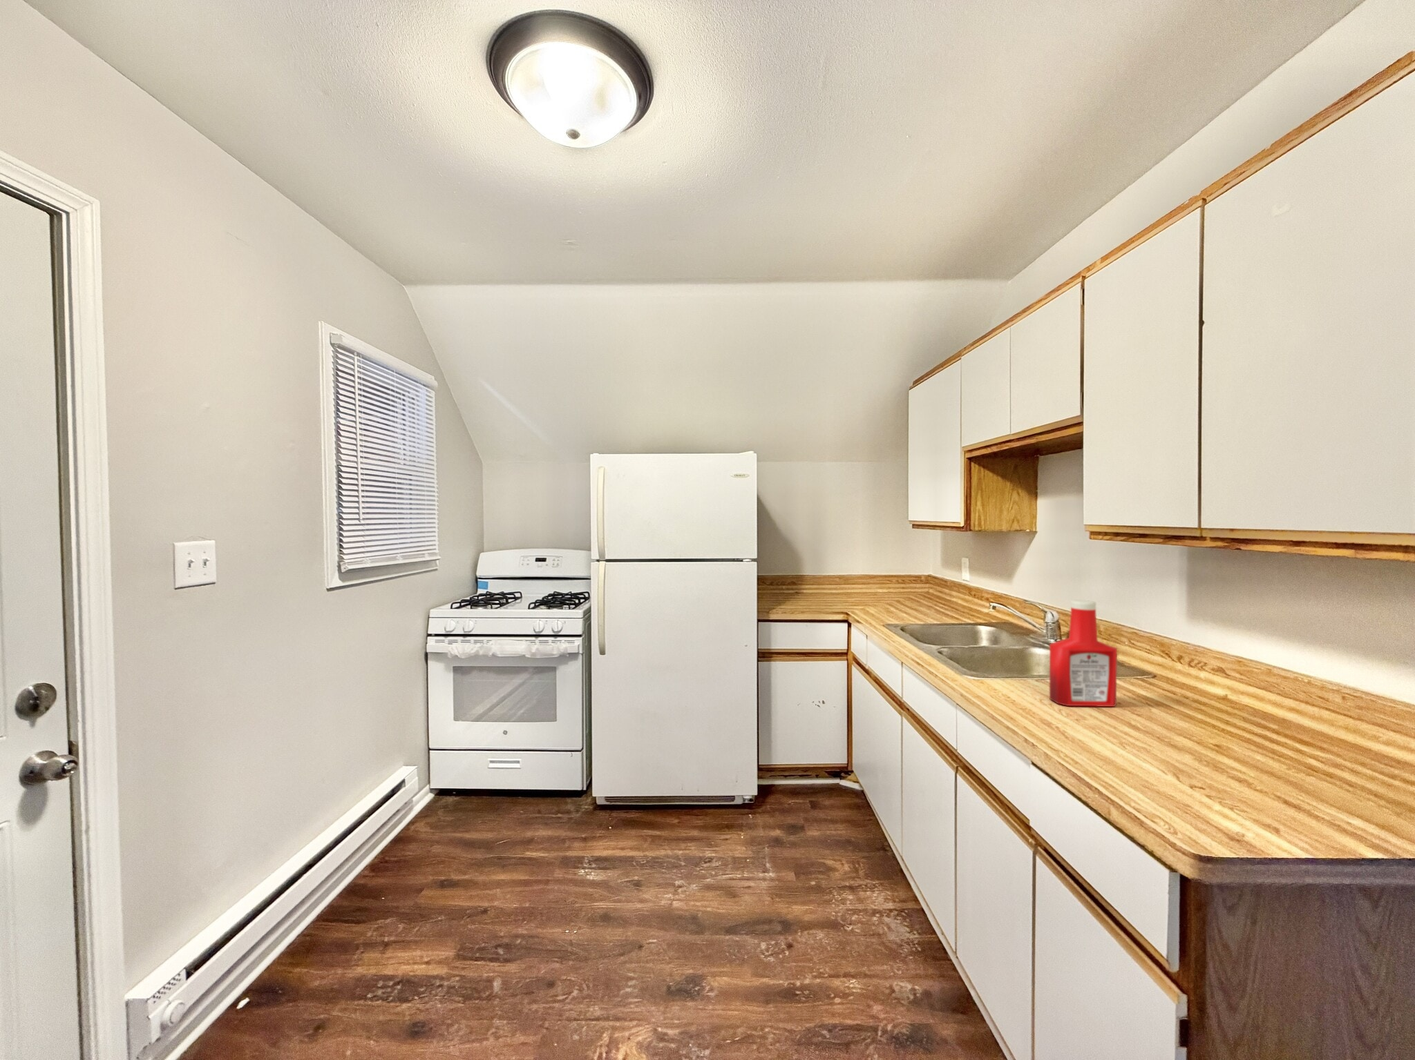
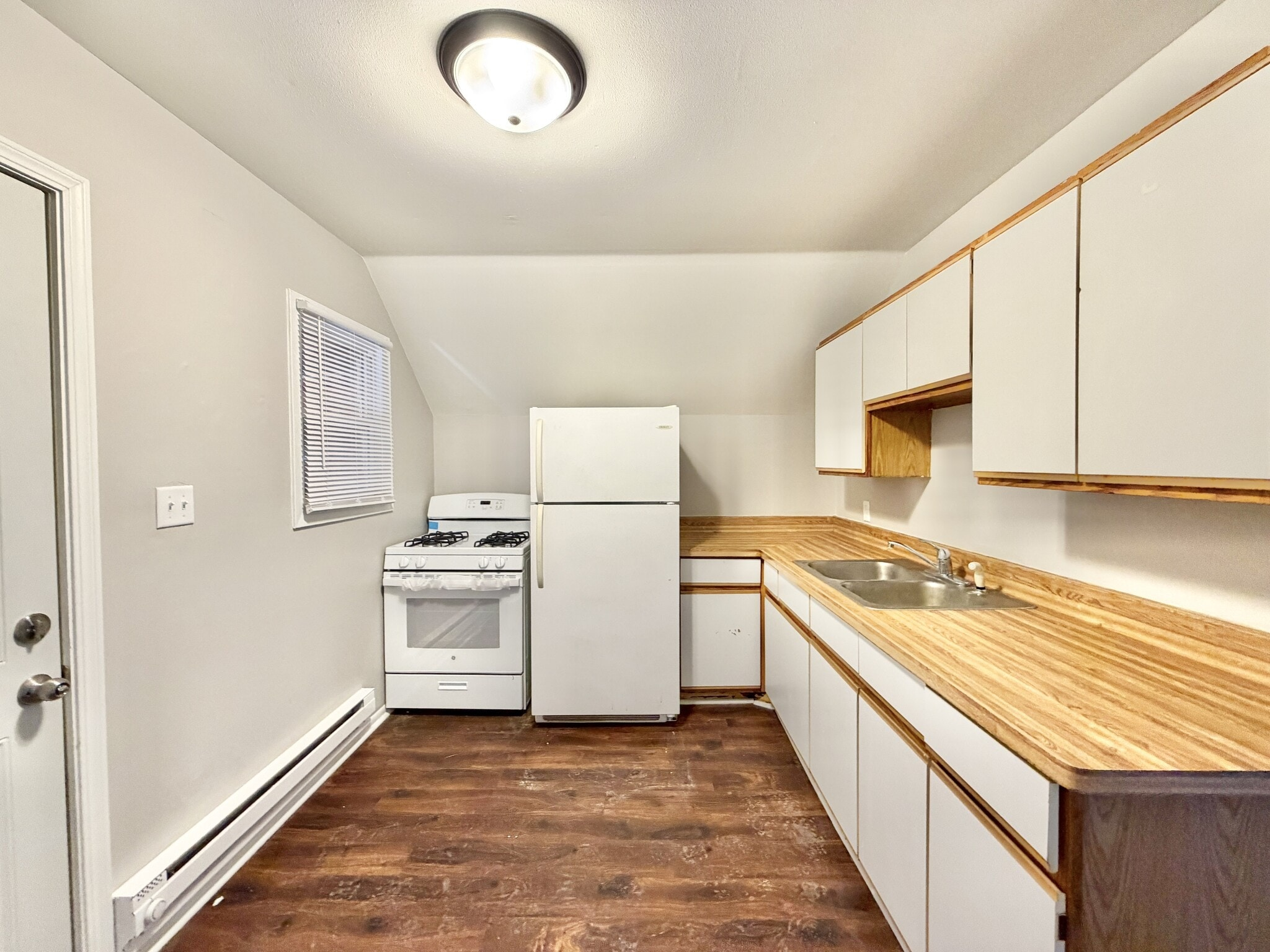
- soap bottle (1083, 651)
